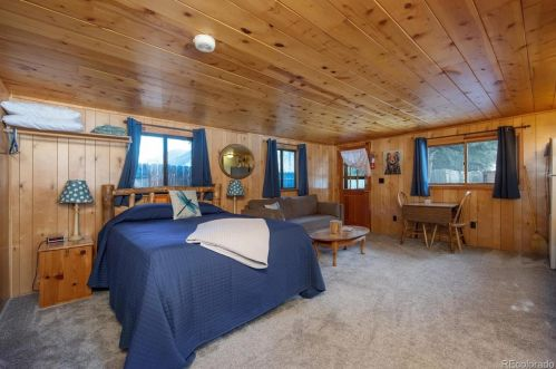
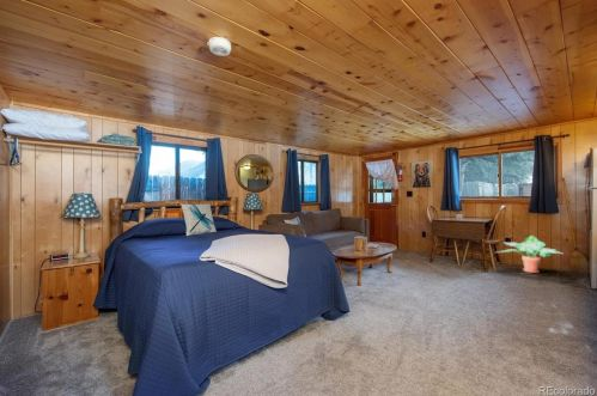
+ potted plant (530, 251)
